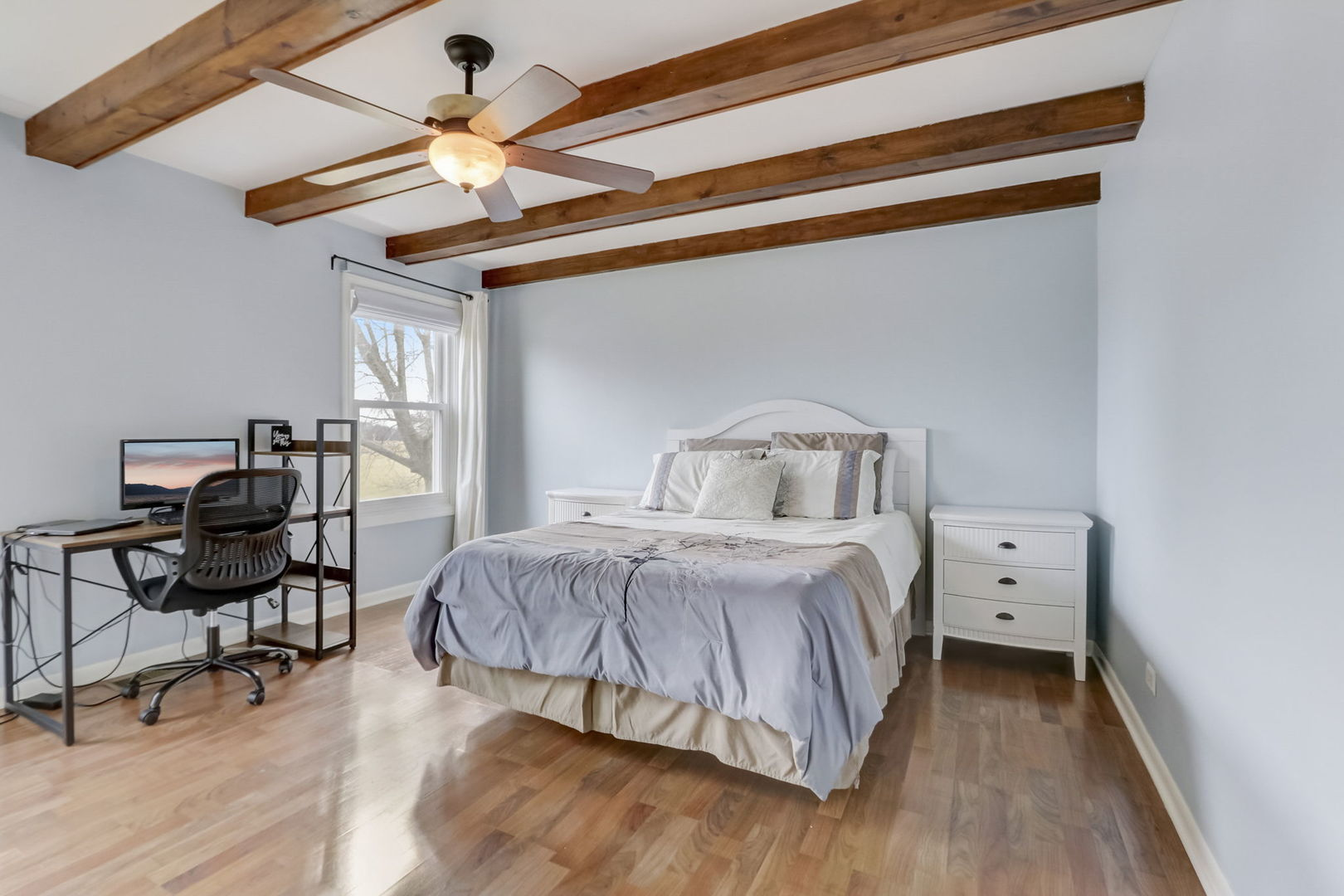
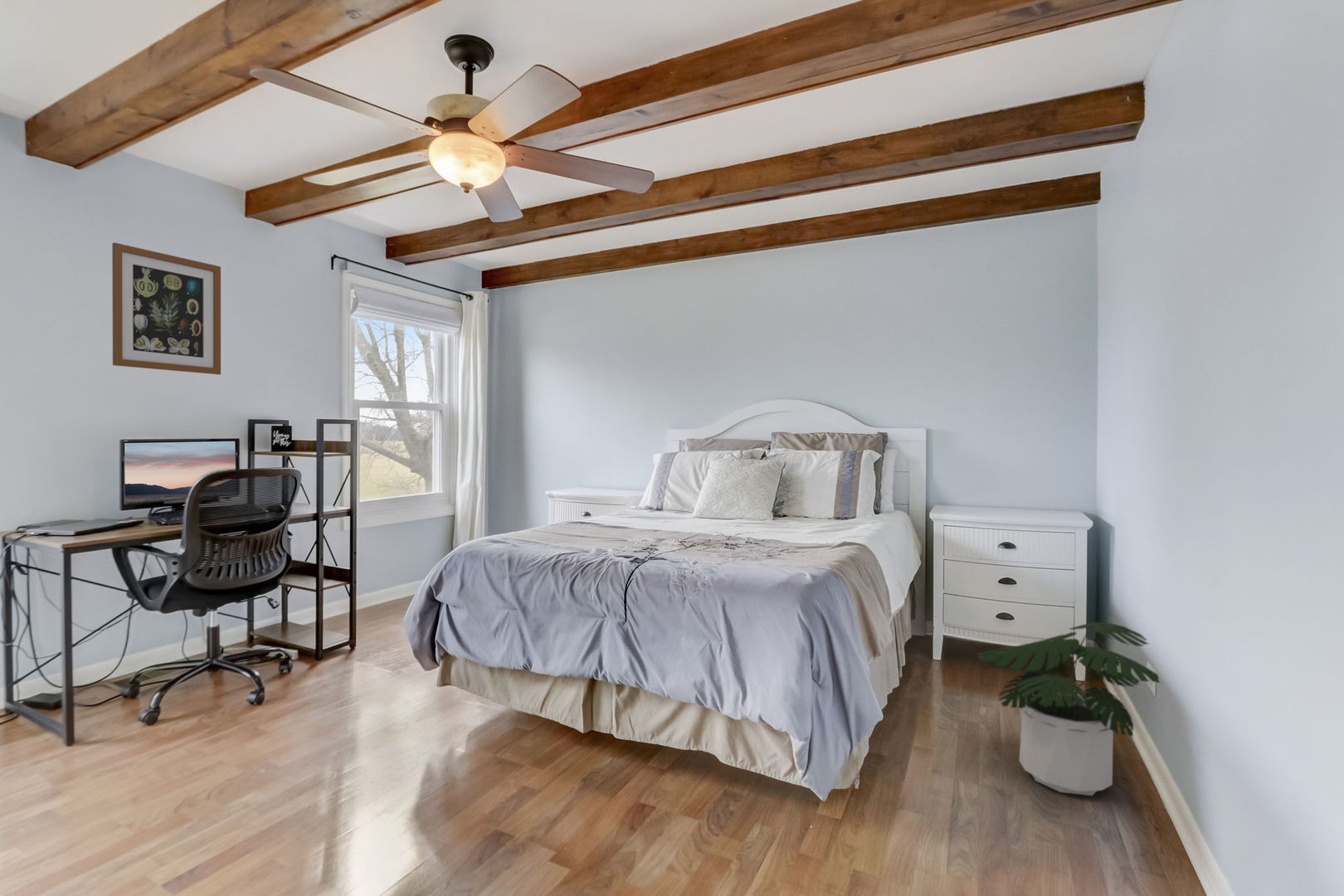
+ wall art (169, 313)
+ potted plant (1061, 703)
